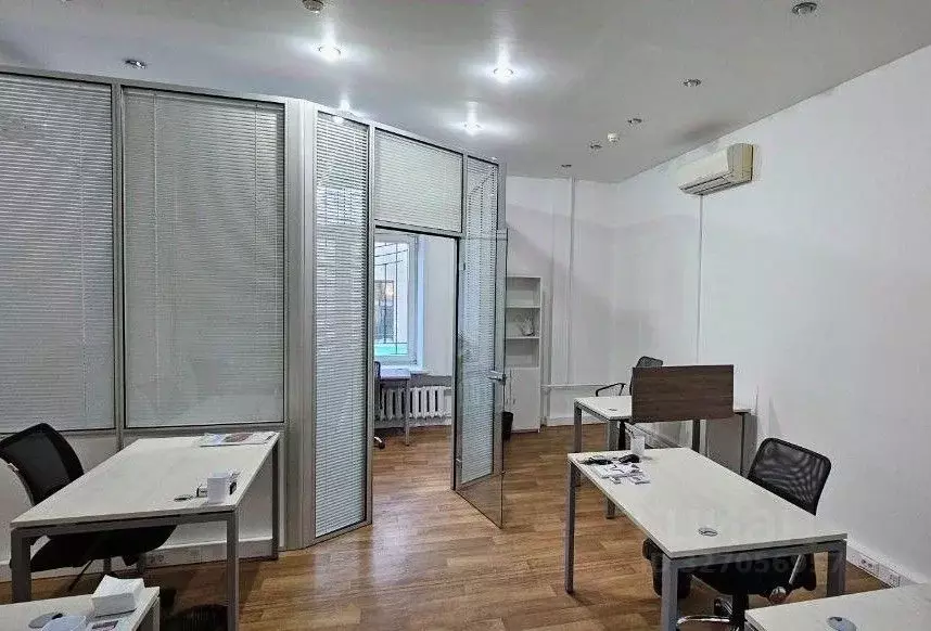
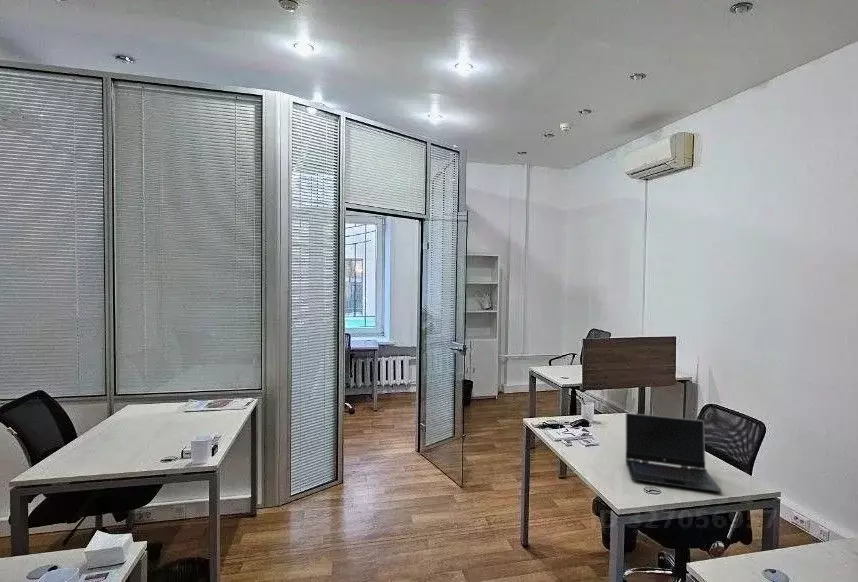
+ laptop computer (669, 450)
